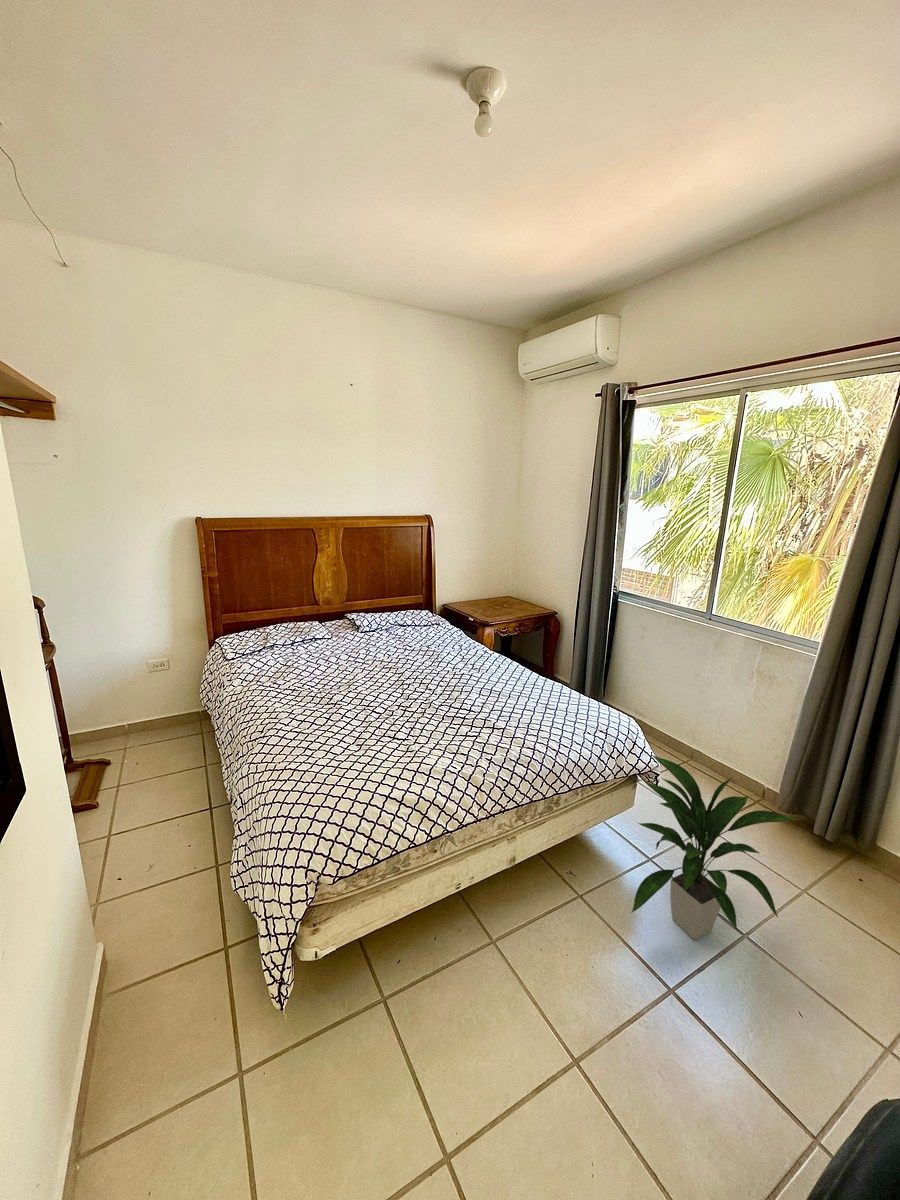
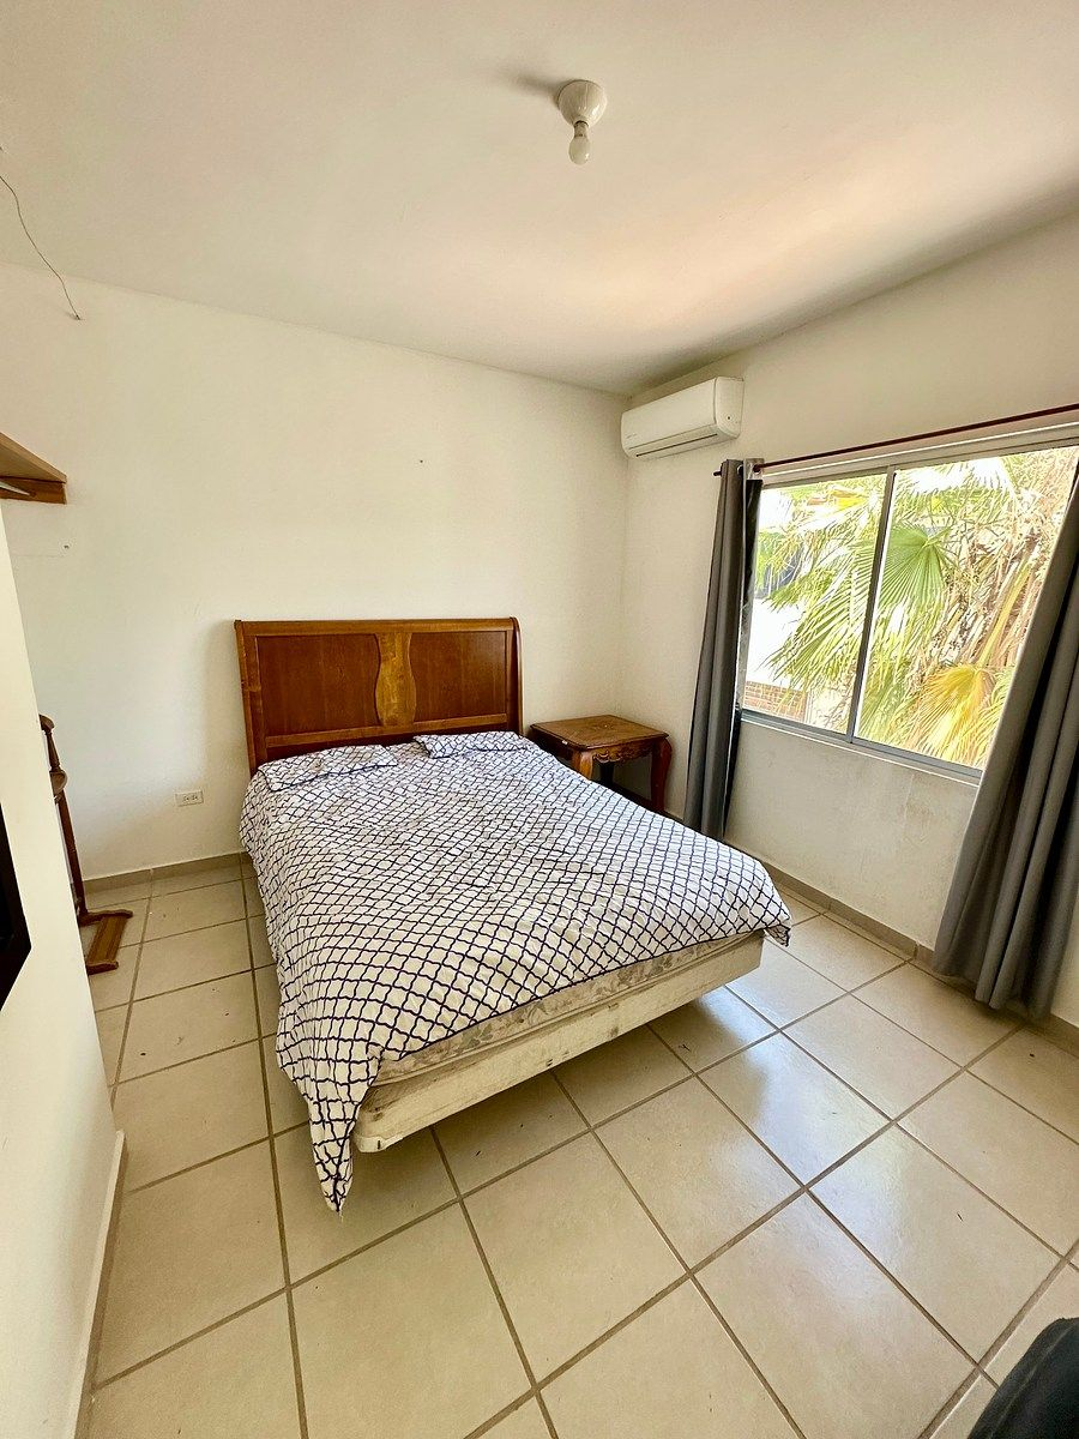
- indoor plant (695, 849)
